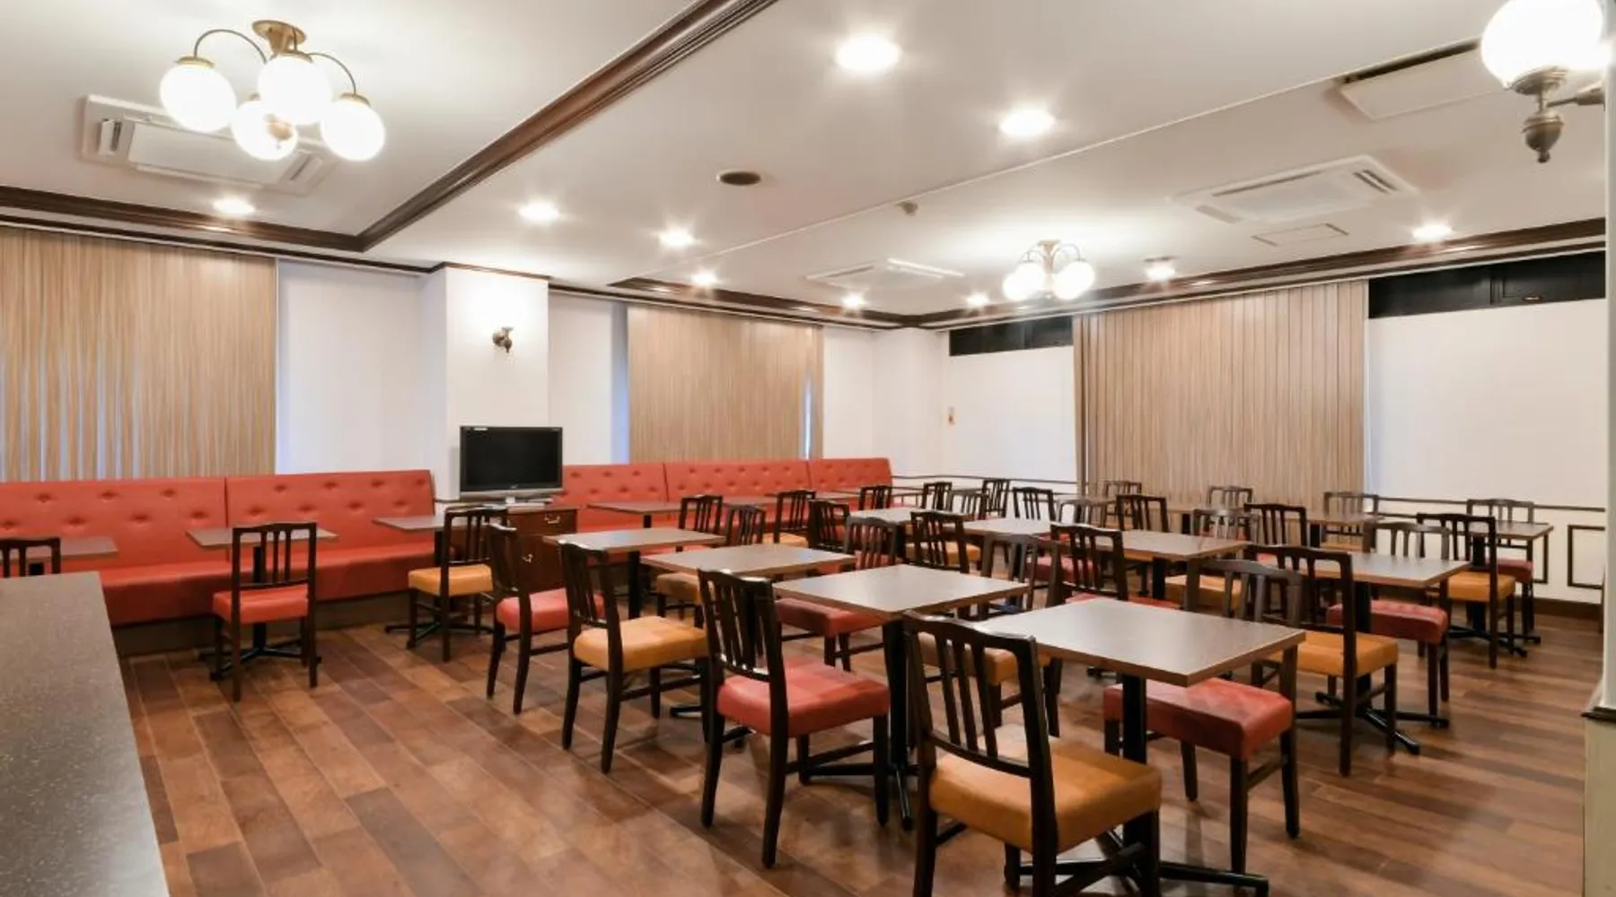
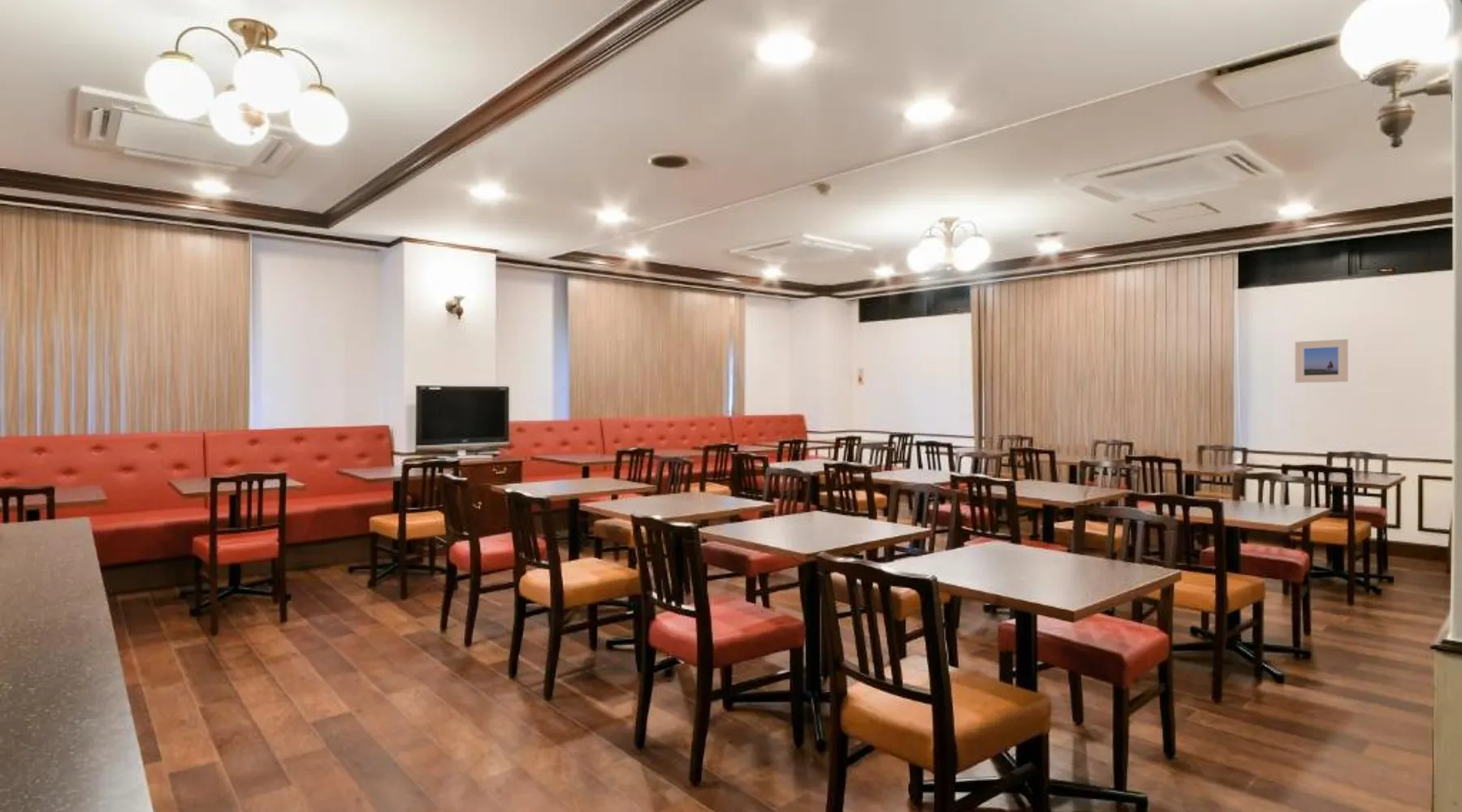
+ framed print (1321, 361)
